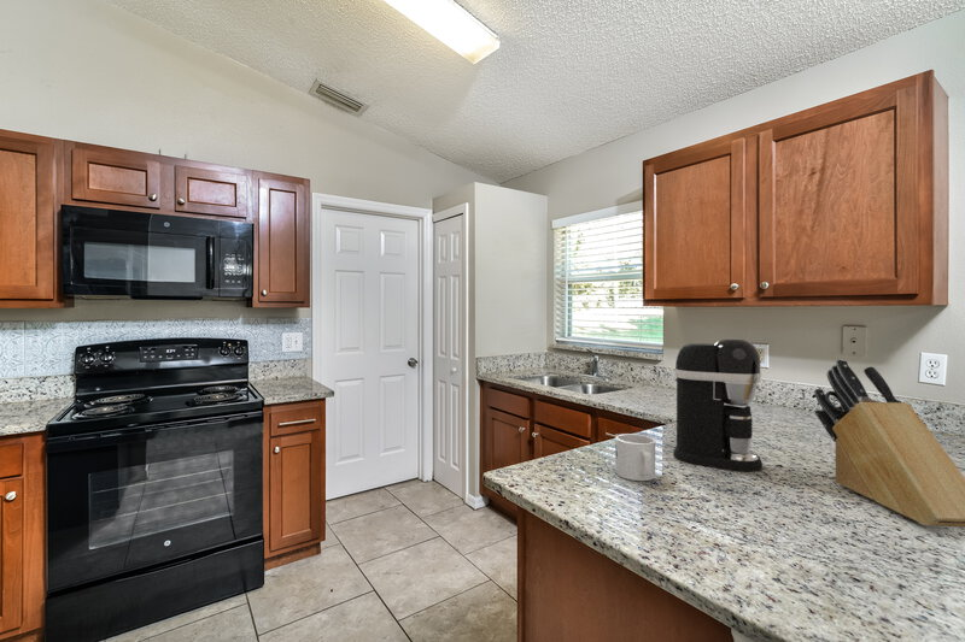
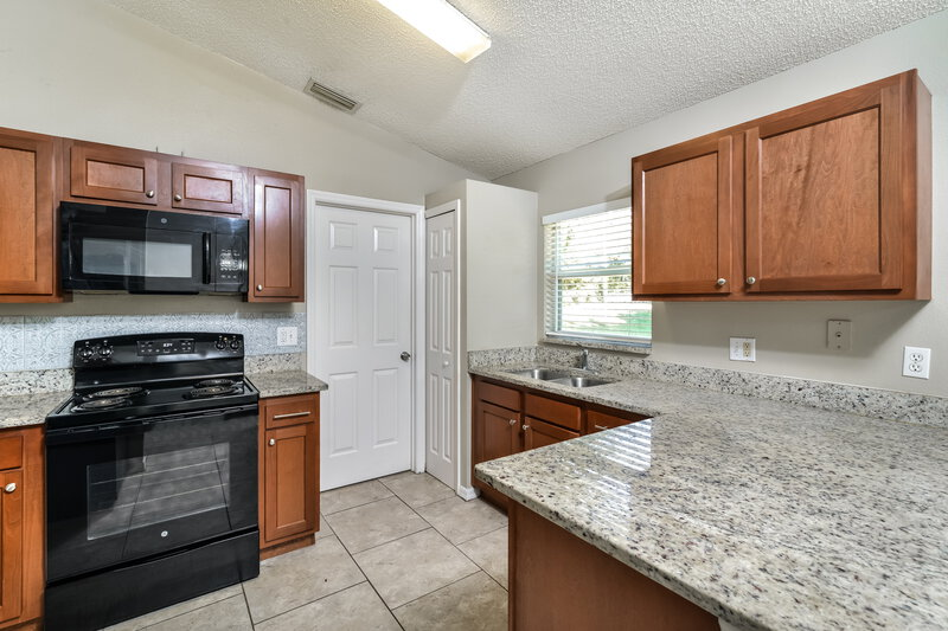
- coffee maker (715, 399)
- mug (638, 457)
- knife block (887, 430)
